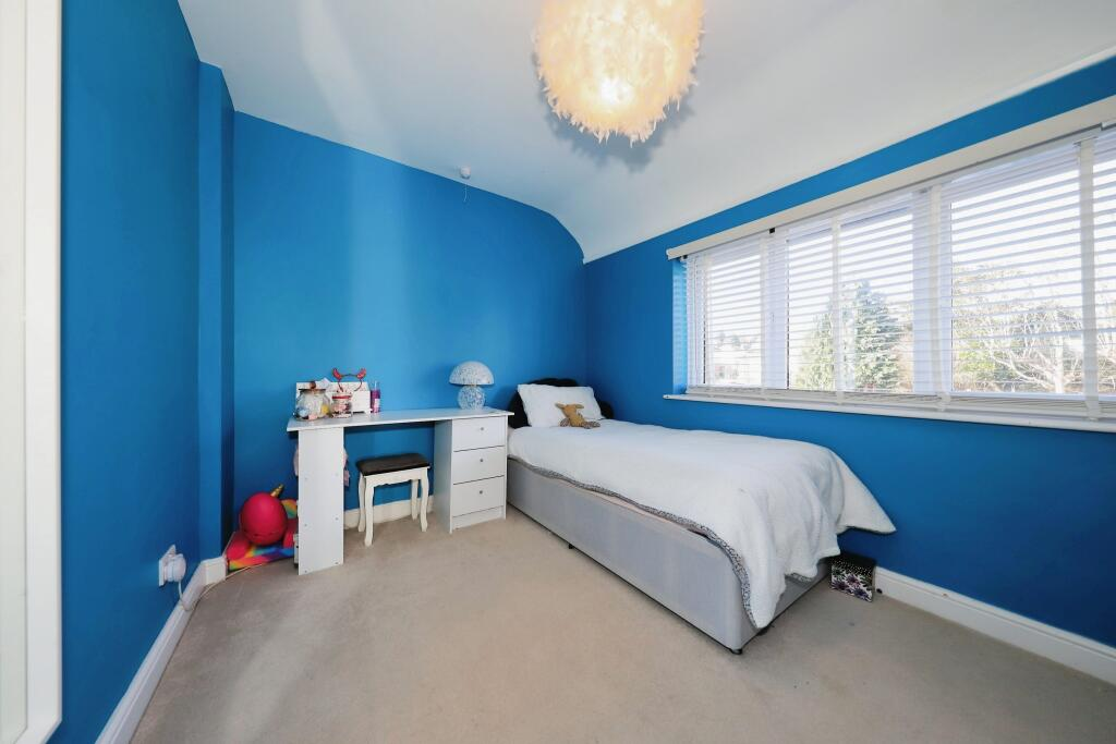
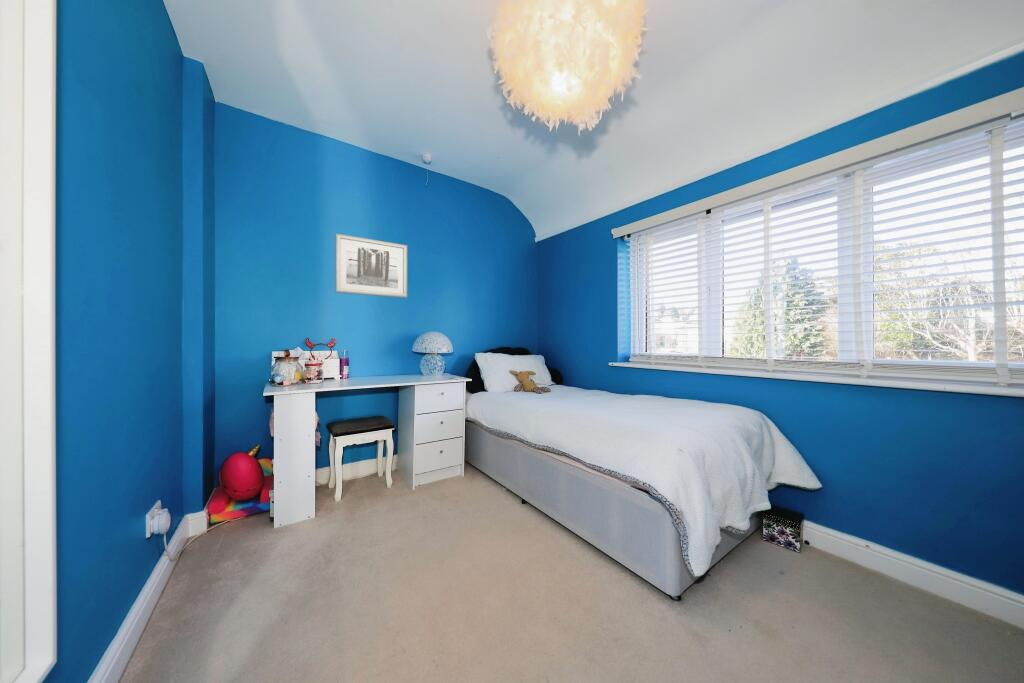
+ wall art (373, 267)
